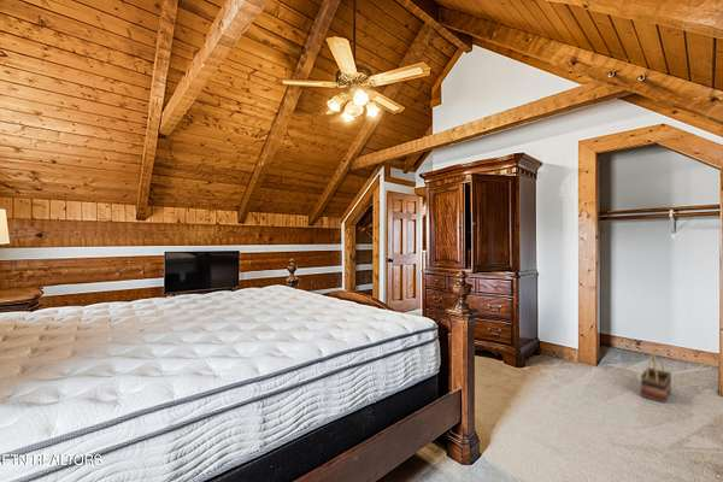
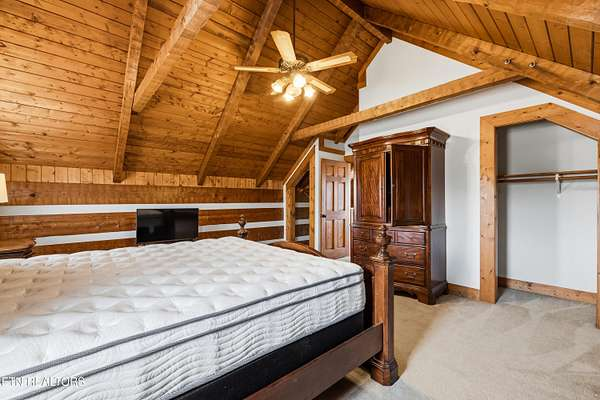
- basket (656, 371)
